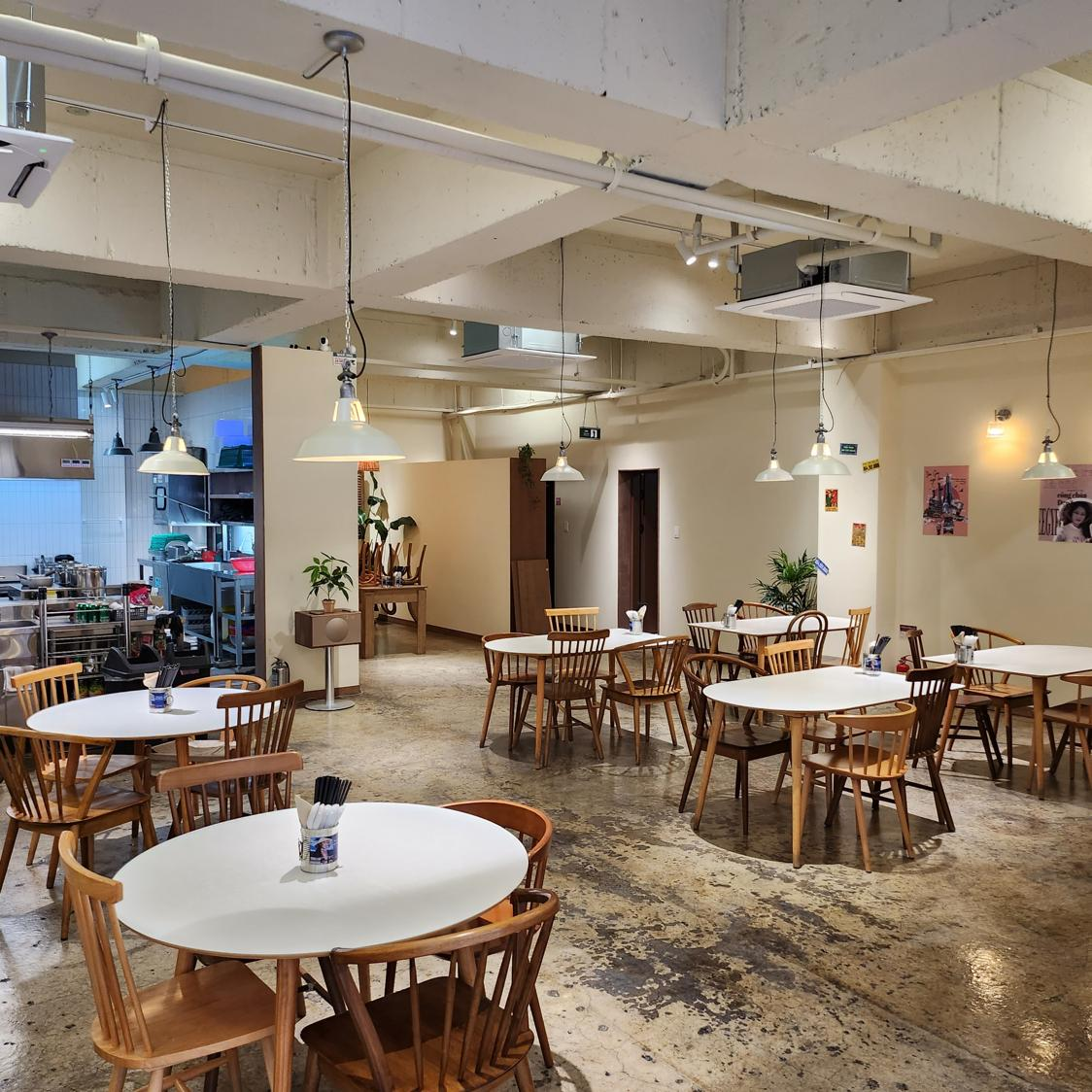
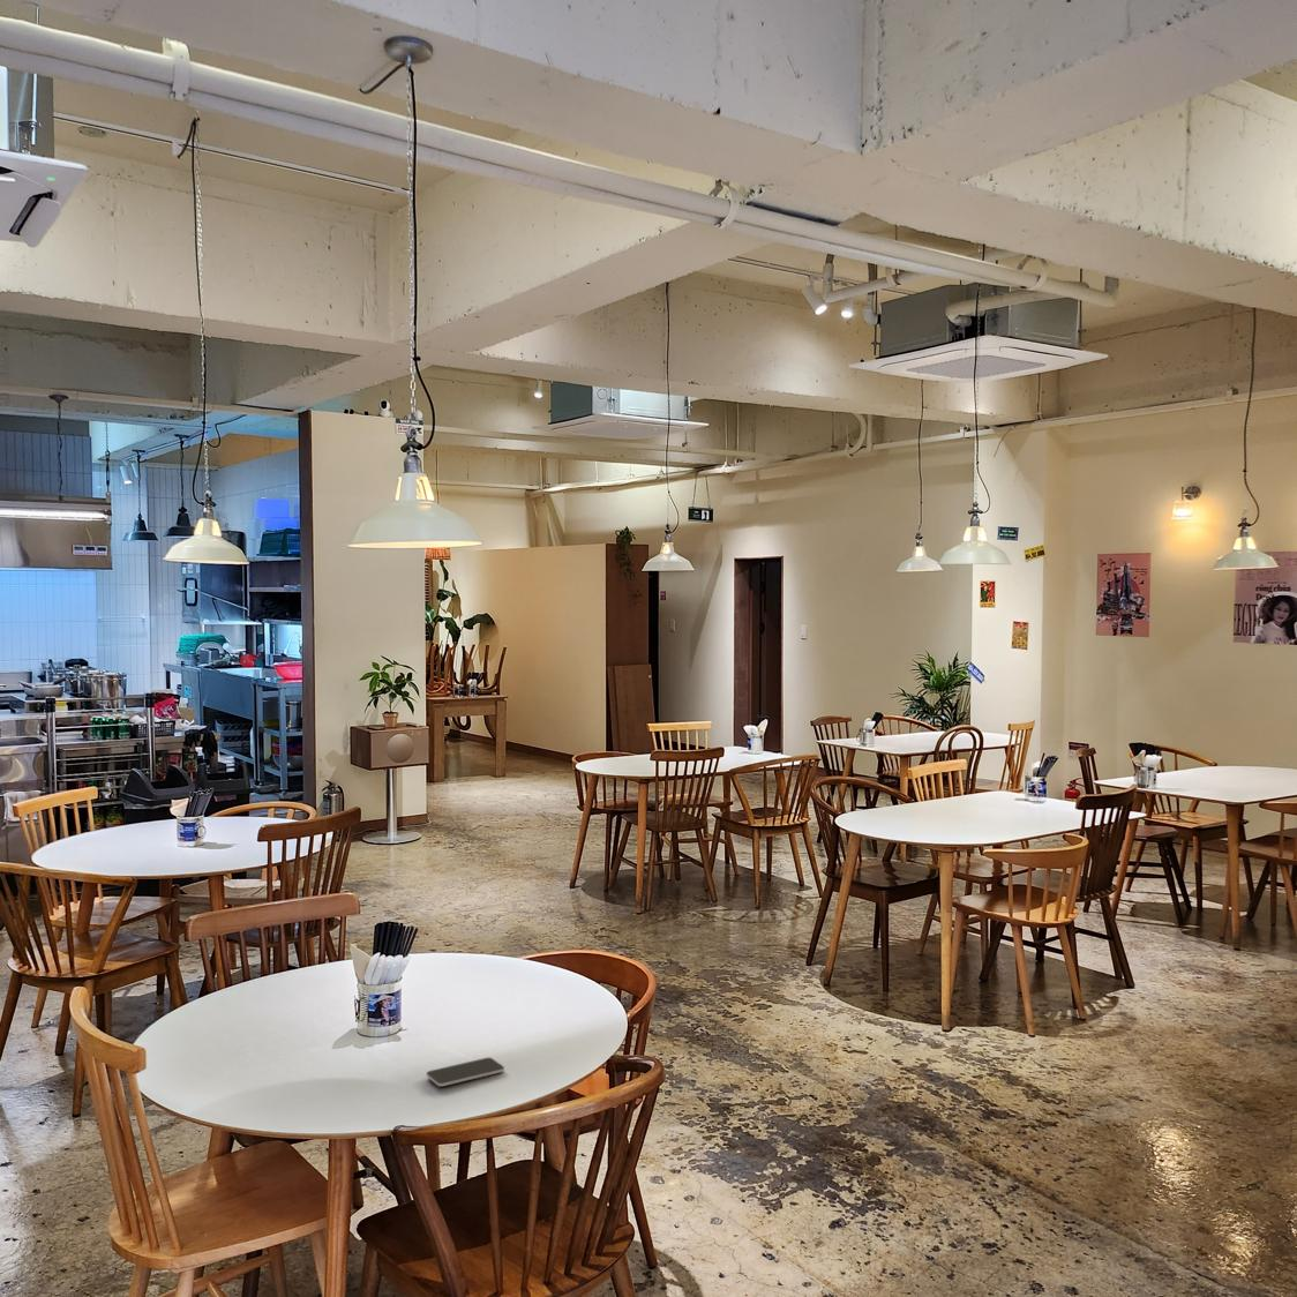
+ smartphone (466, 1071)
